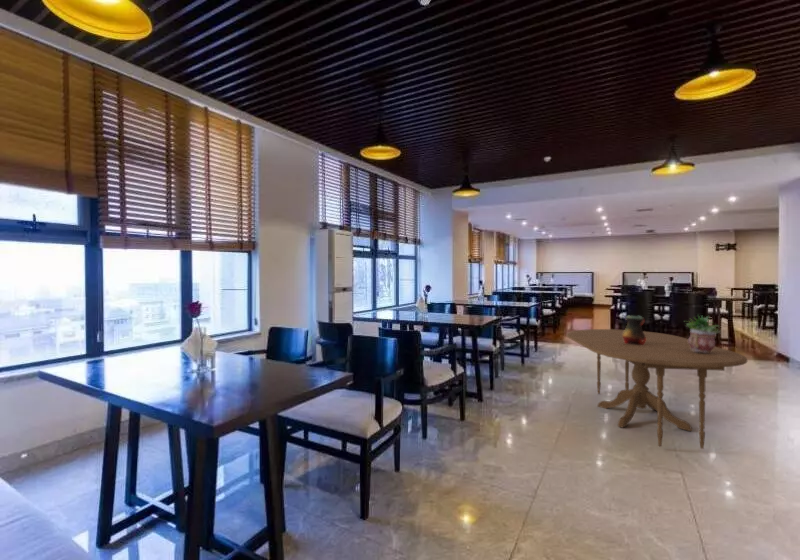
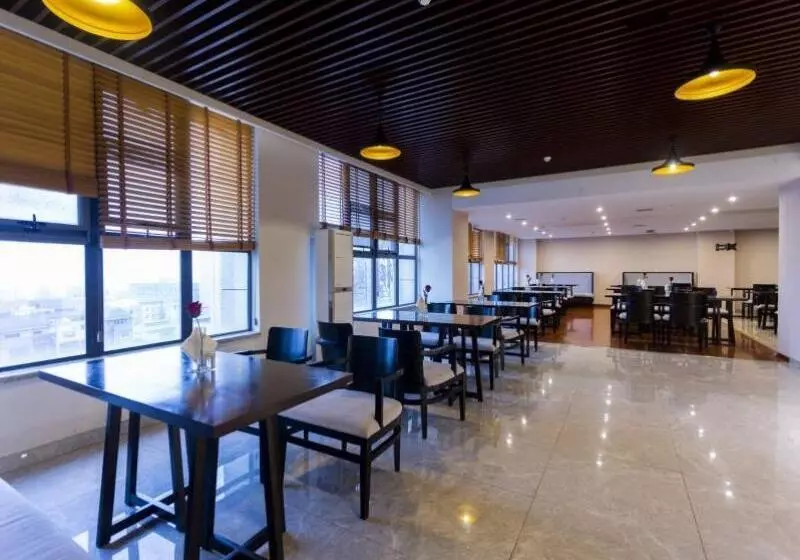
- dining table (640, 379)
- vase (633, 329)
- potted plant (702, 333)
